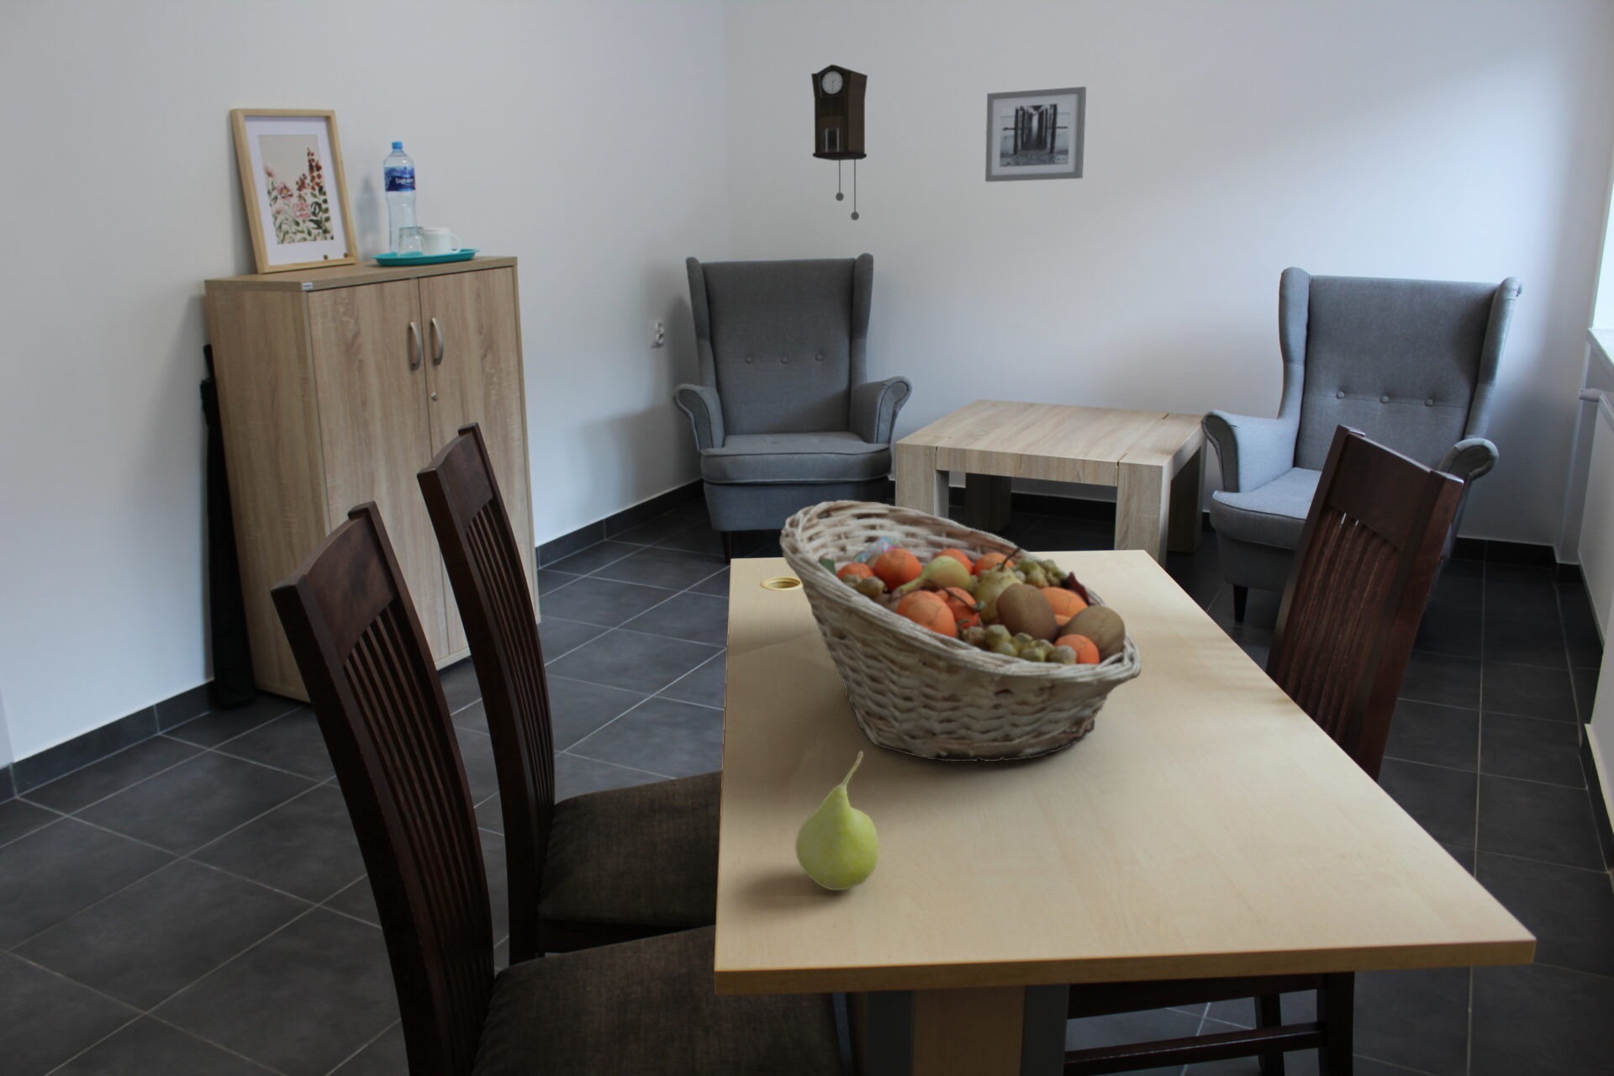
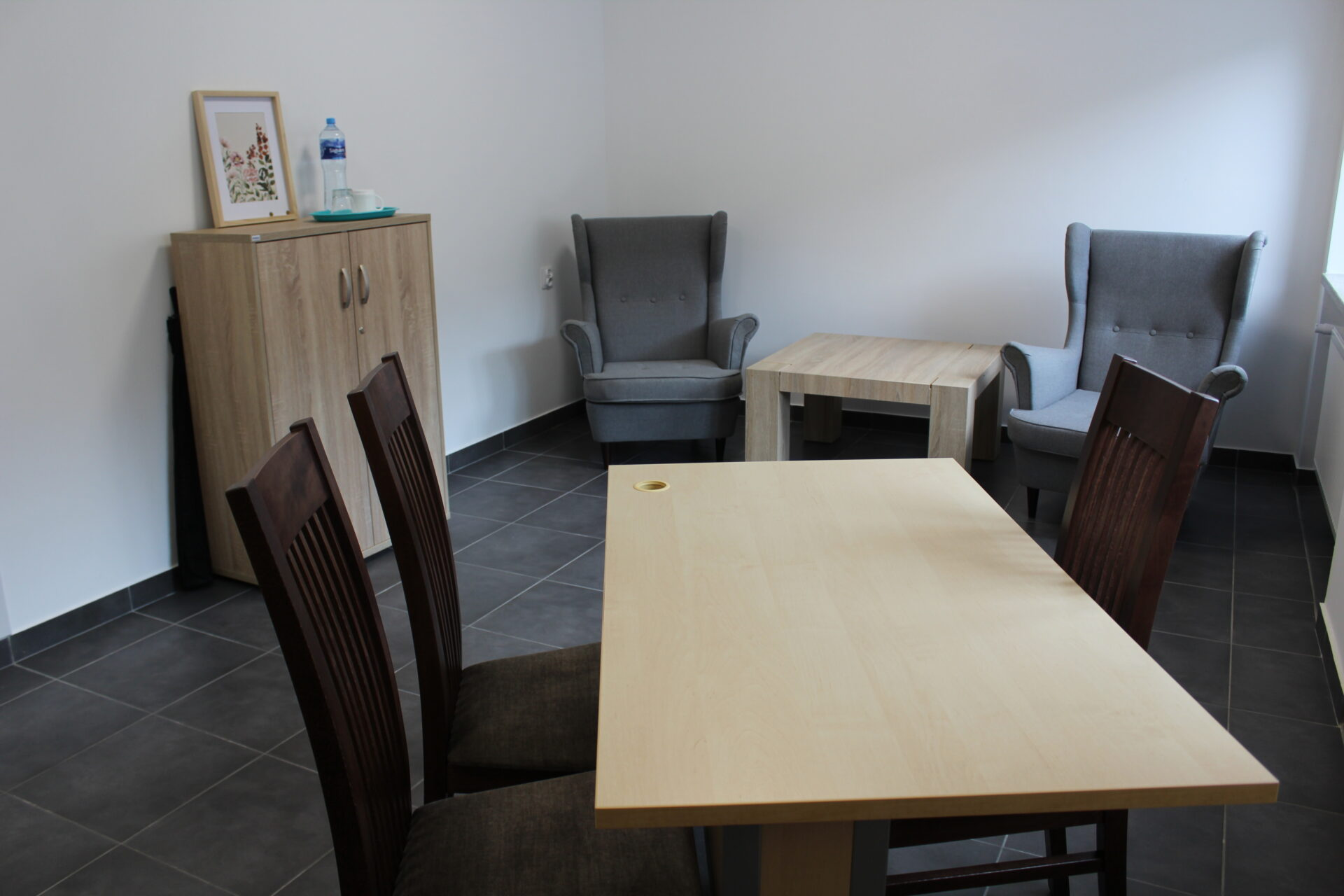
- wall art (1034, 136)
- fruit basket (957, 614)
- fruit (837, 817)
- pendulum clock (839, 144)
